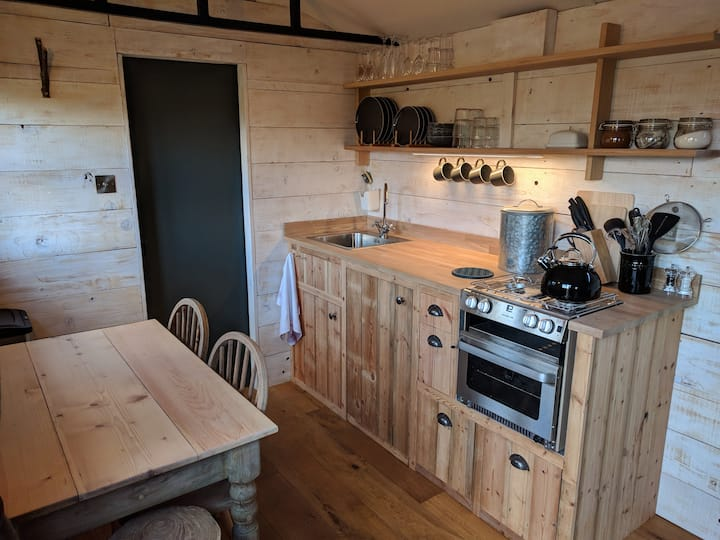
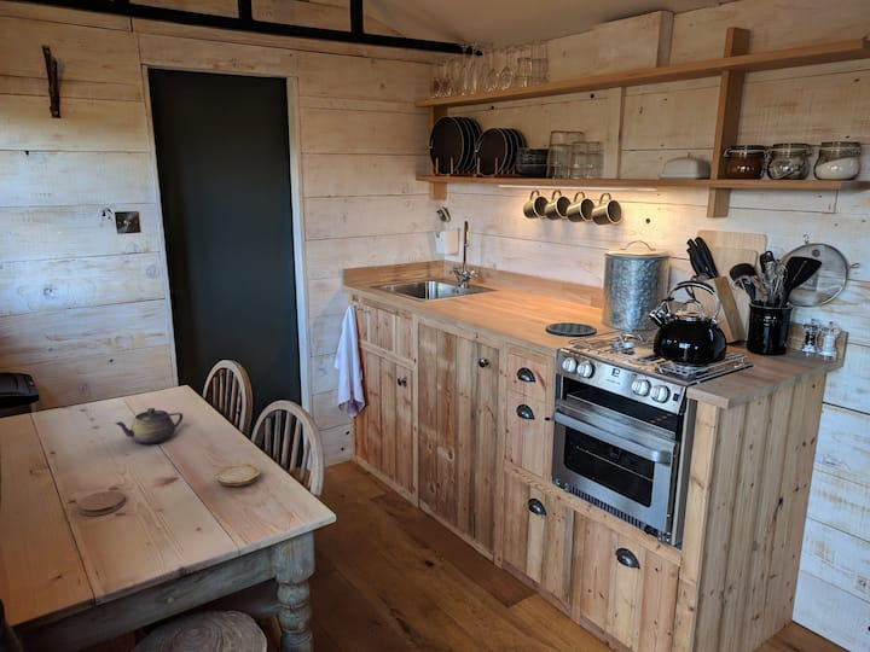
+ coaster (102, 502)
+ teapot (150, 424)
+ wood slice (238, 476)
